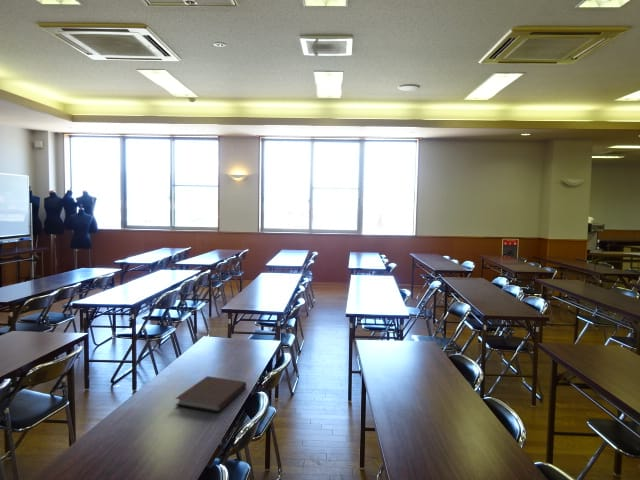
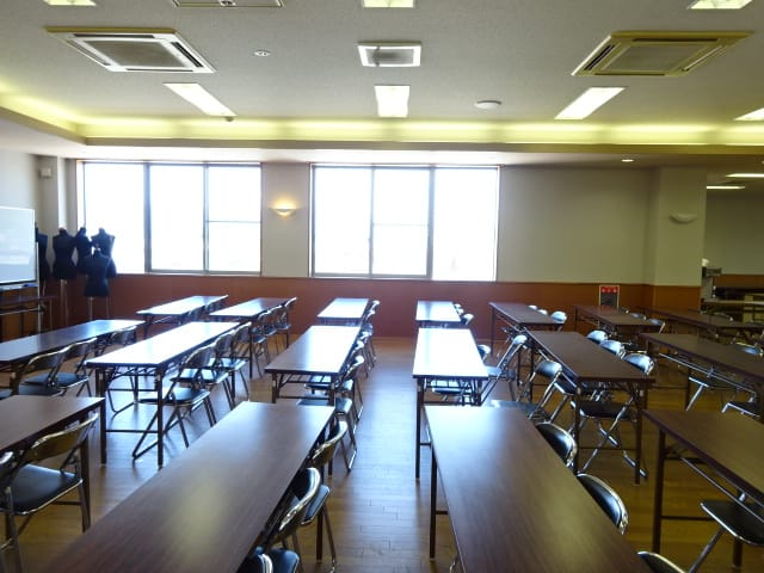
- notebook (212, 393)
